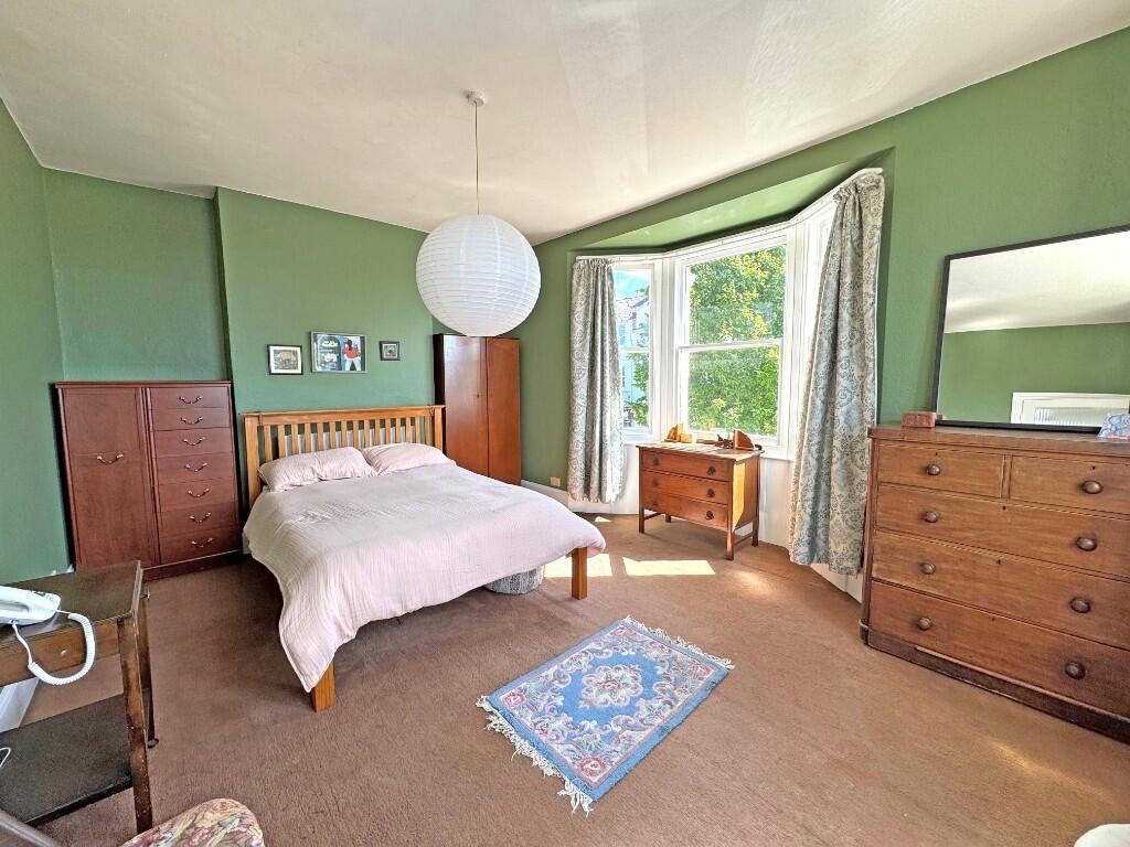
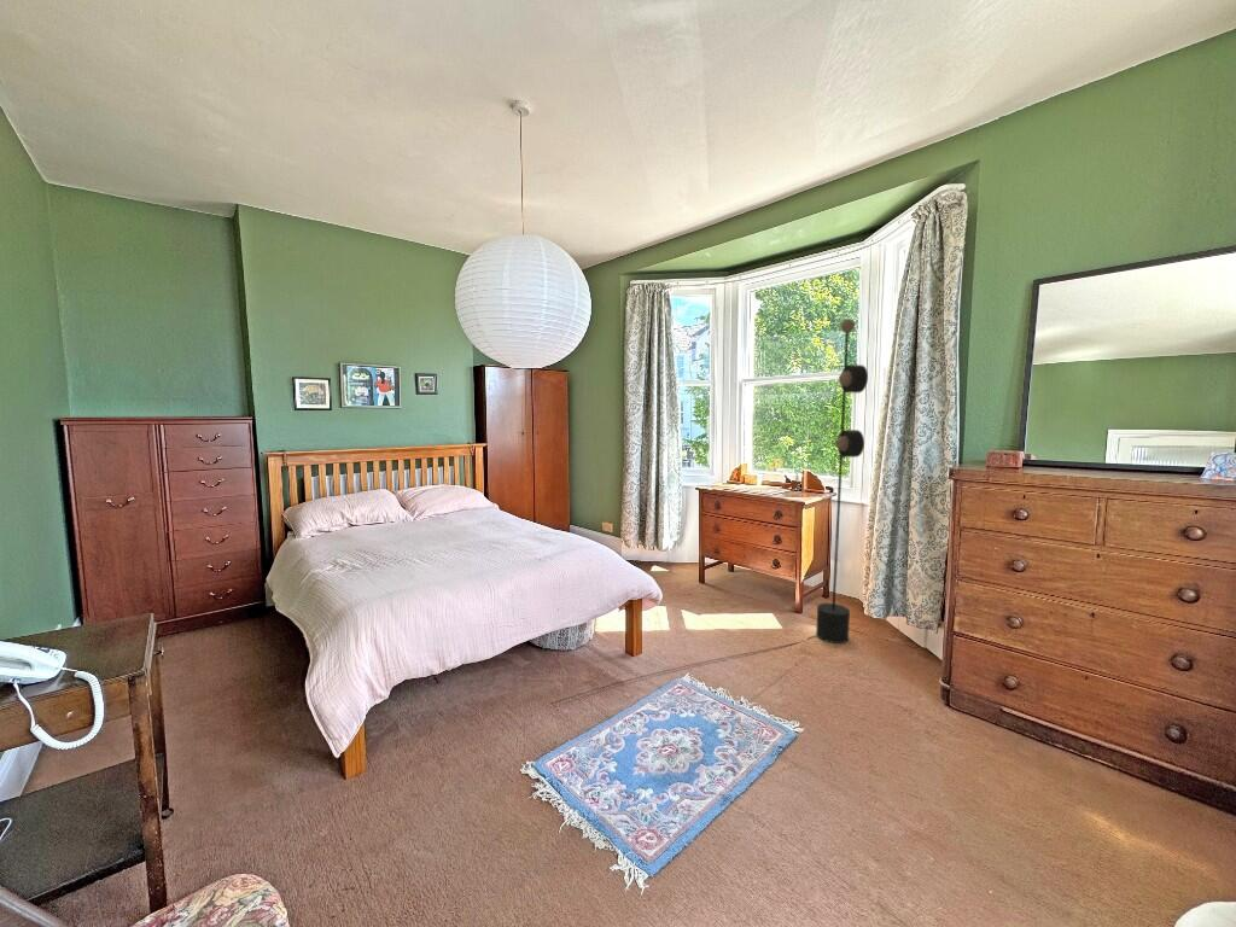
+ floor lamp (838, 492)
